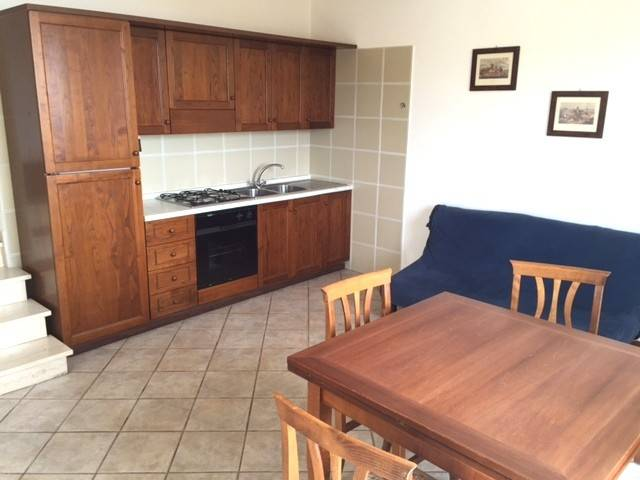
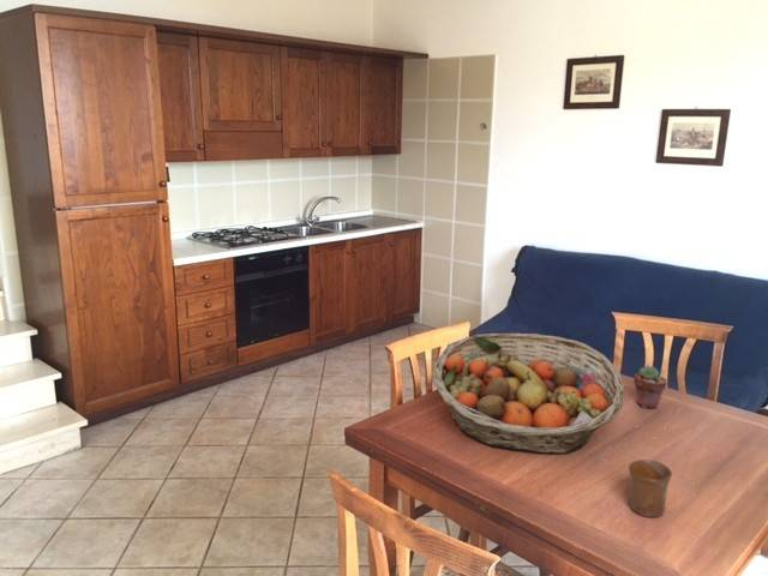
+ fruit basket (524, 390)
+ mug (646, 485)
+ potted succulent (649, 385)
